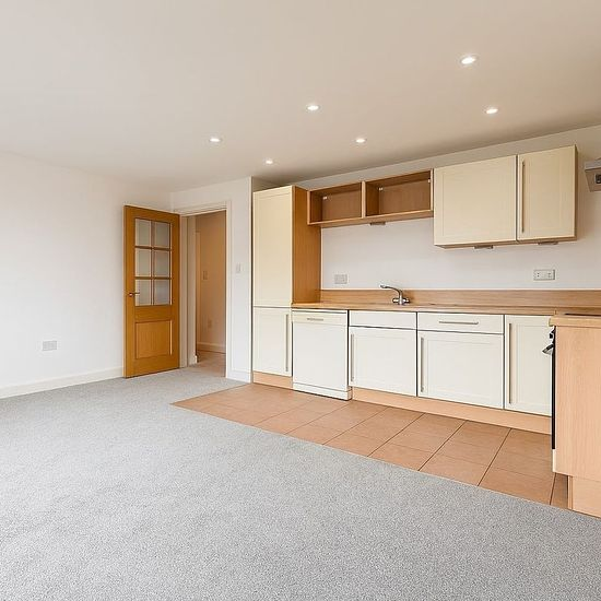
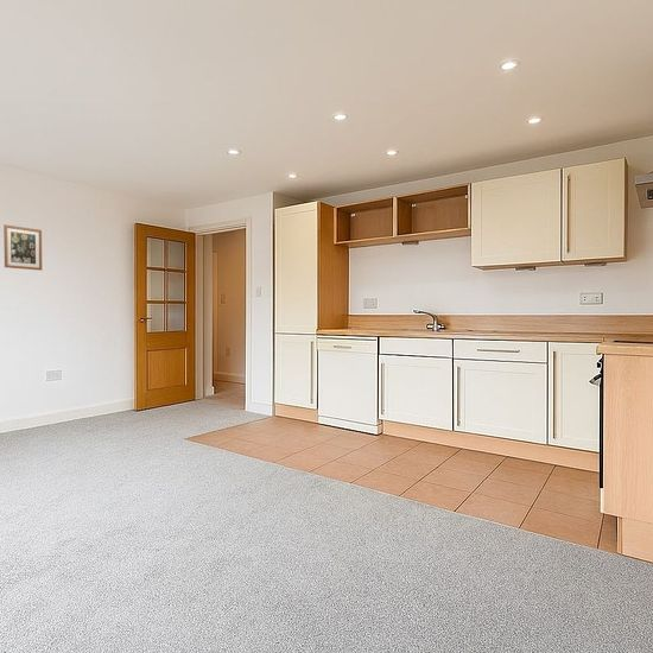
+ wall art (23, 248)
